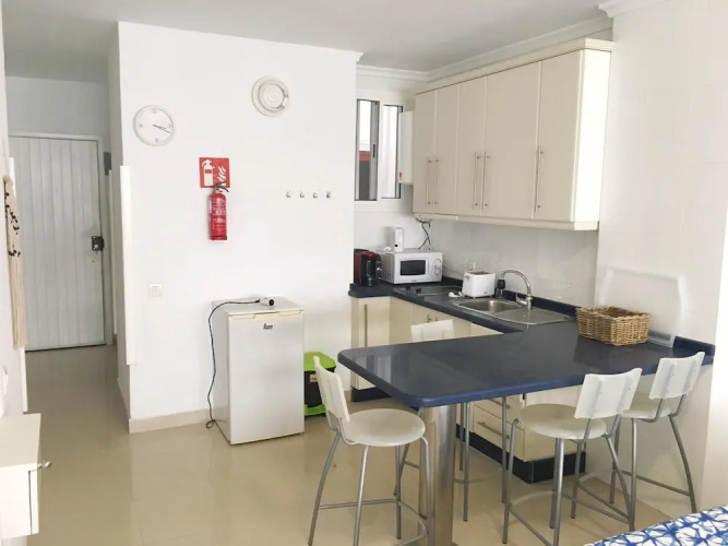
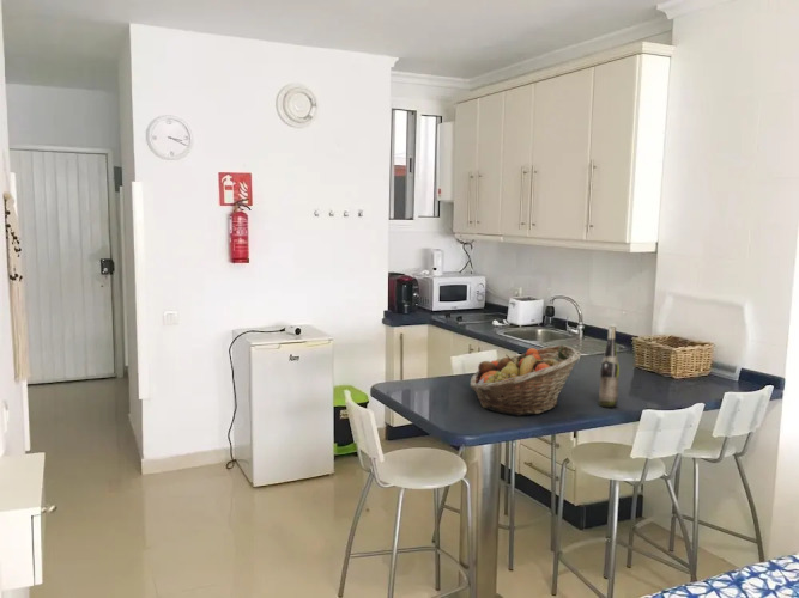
+ wine bottle (610, 366)
+ fruit basket (523, 376)
